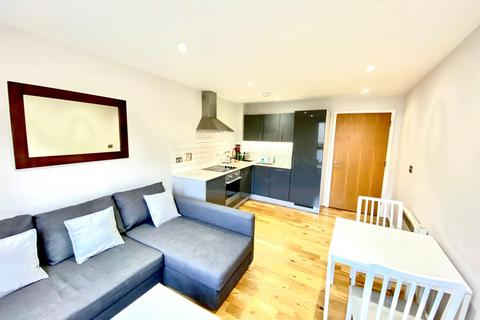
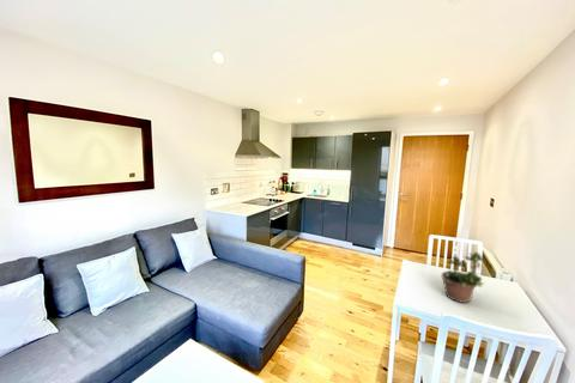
+ potted plant (459, 272)
